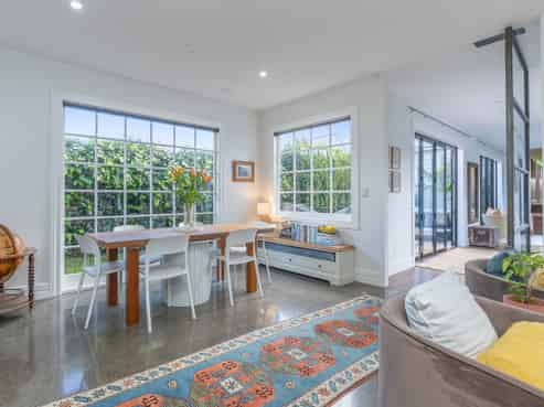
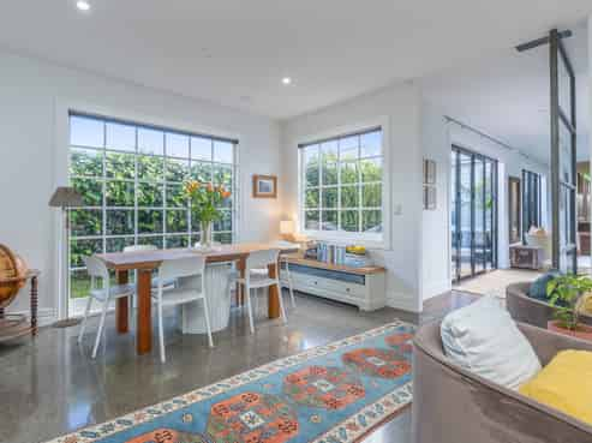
+ floor lamp (66, 255)
